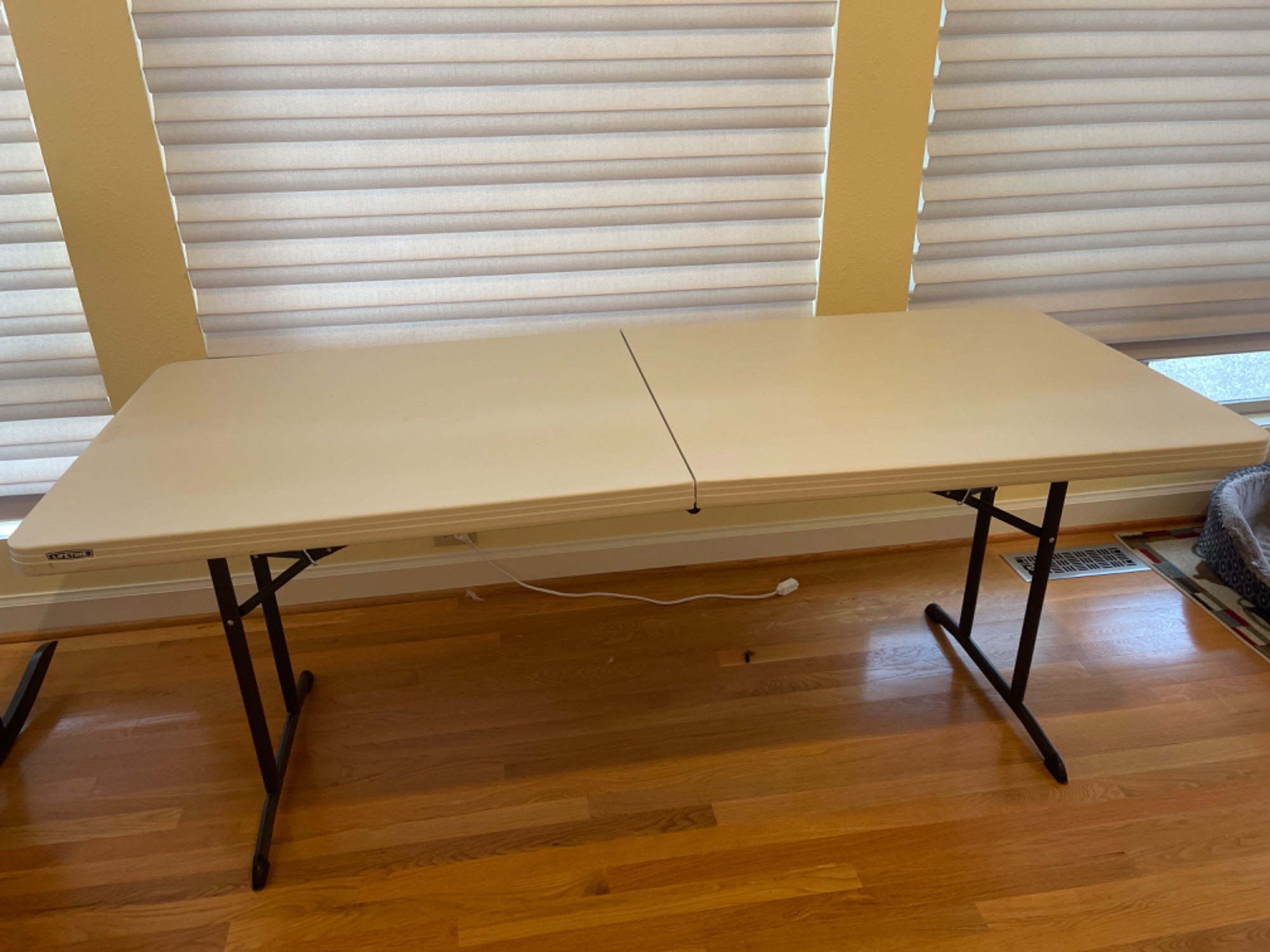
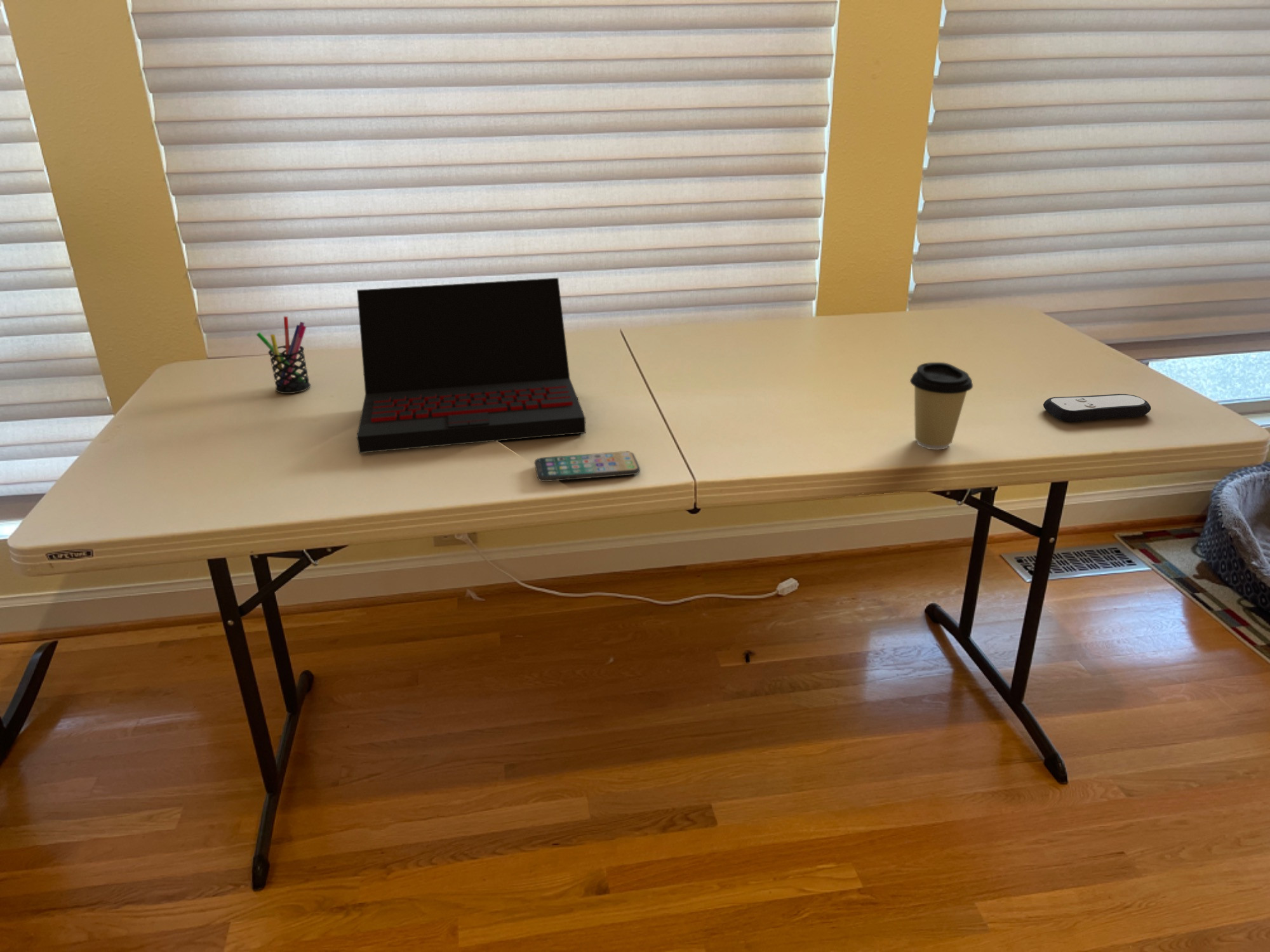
+ smartphone (587, 466)
+ pen holder (283, 354)
+ remote control (1098, 406)
+ laptop (466, 356)
+ coffee cup (937, 407)
